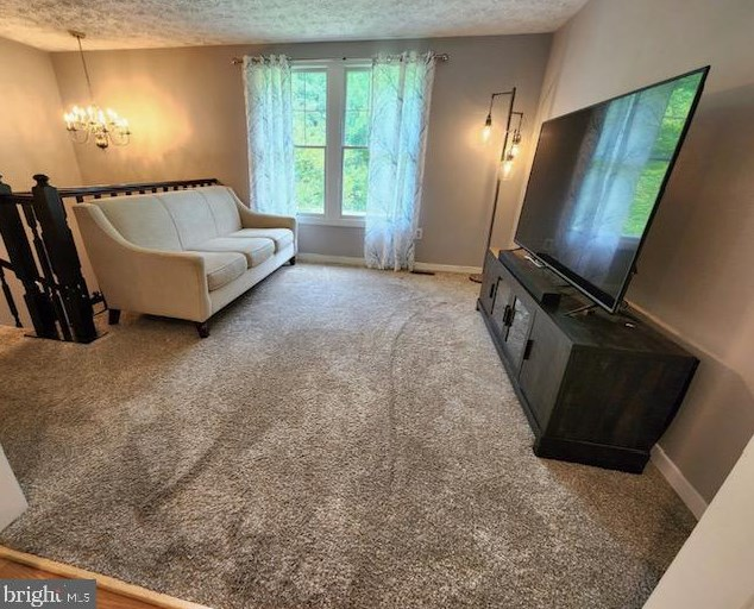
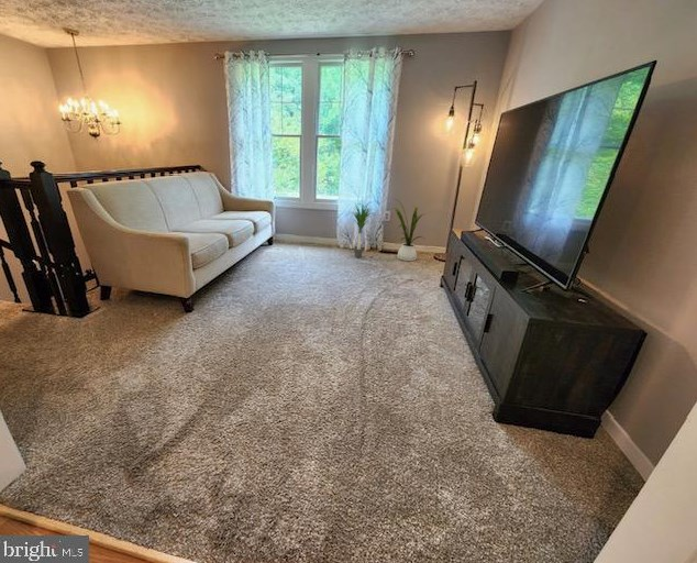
+ house plant (408, 230)
+ potted plant (359, 228)
